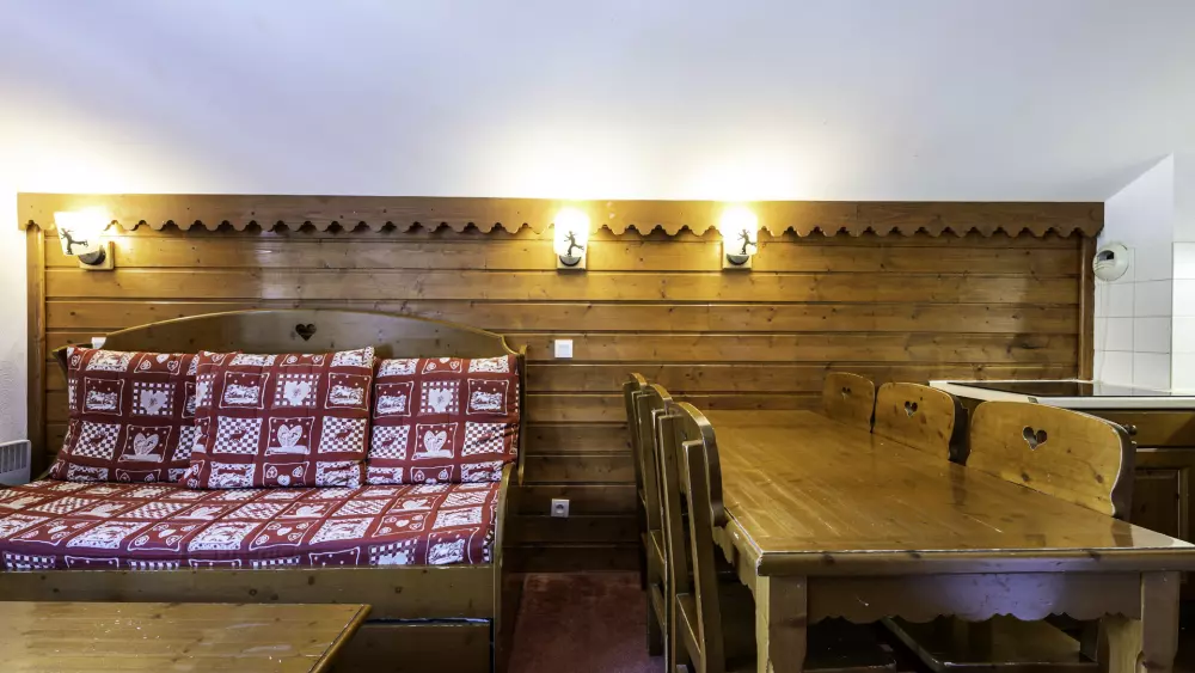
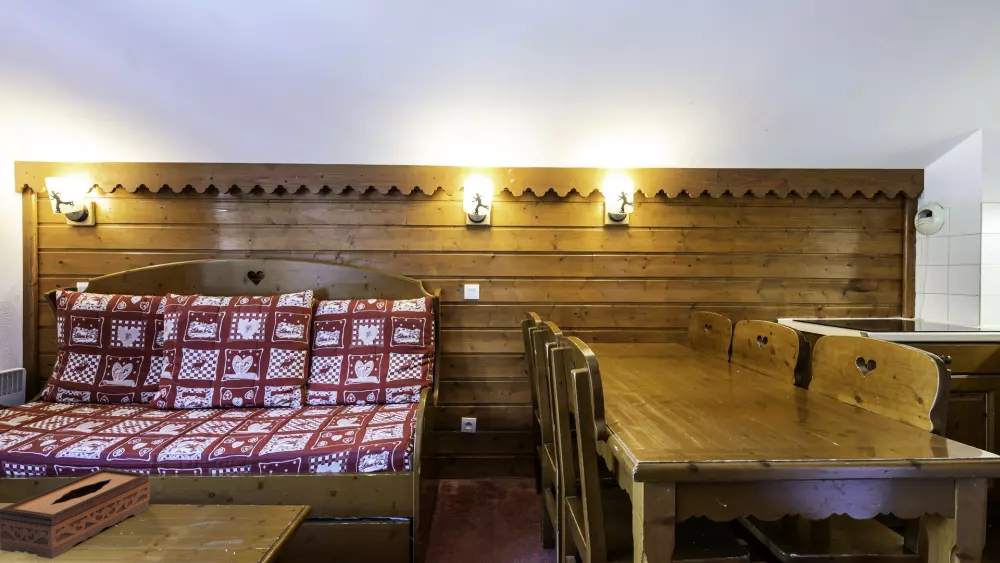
+ tissue box (80, 508)
